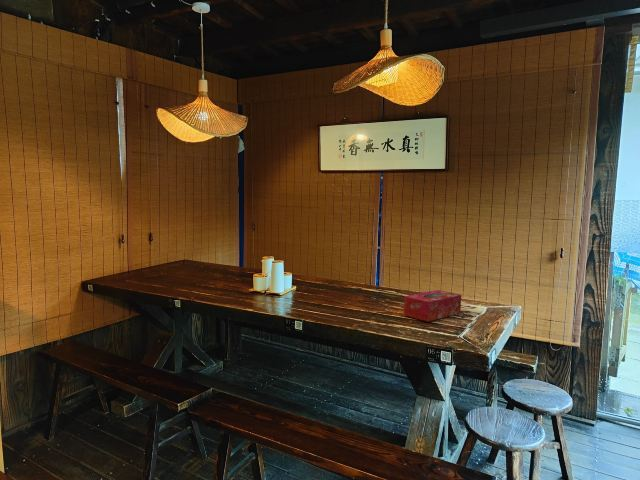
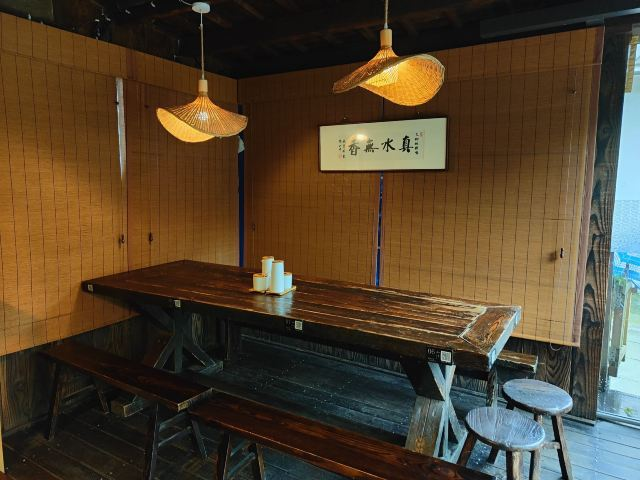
- tissue box (432, 304)
